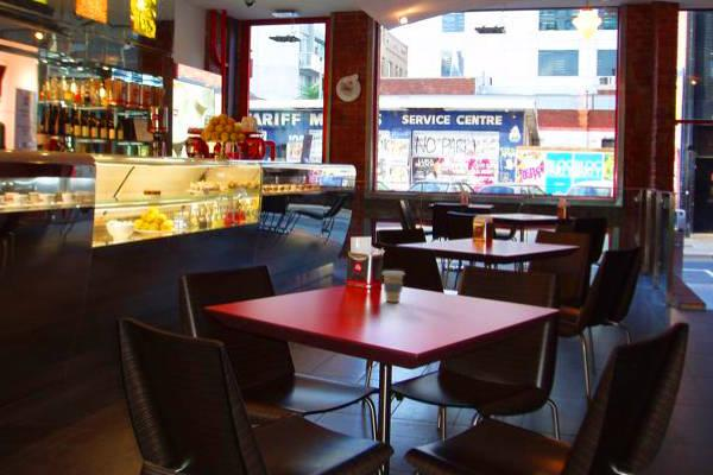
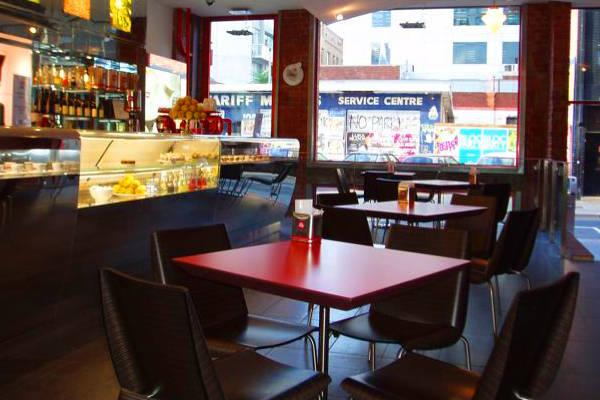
- coffee cup (392, 286)
